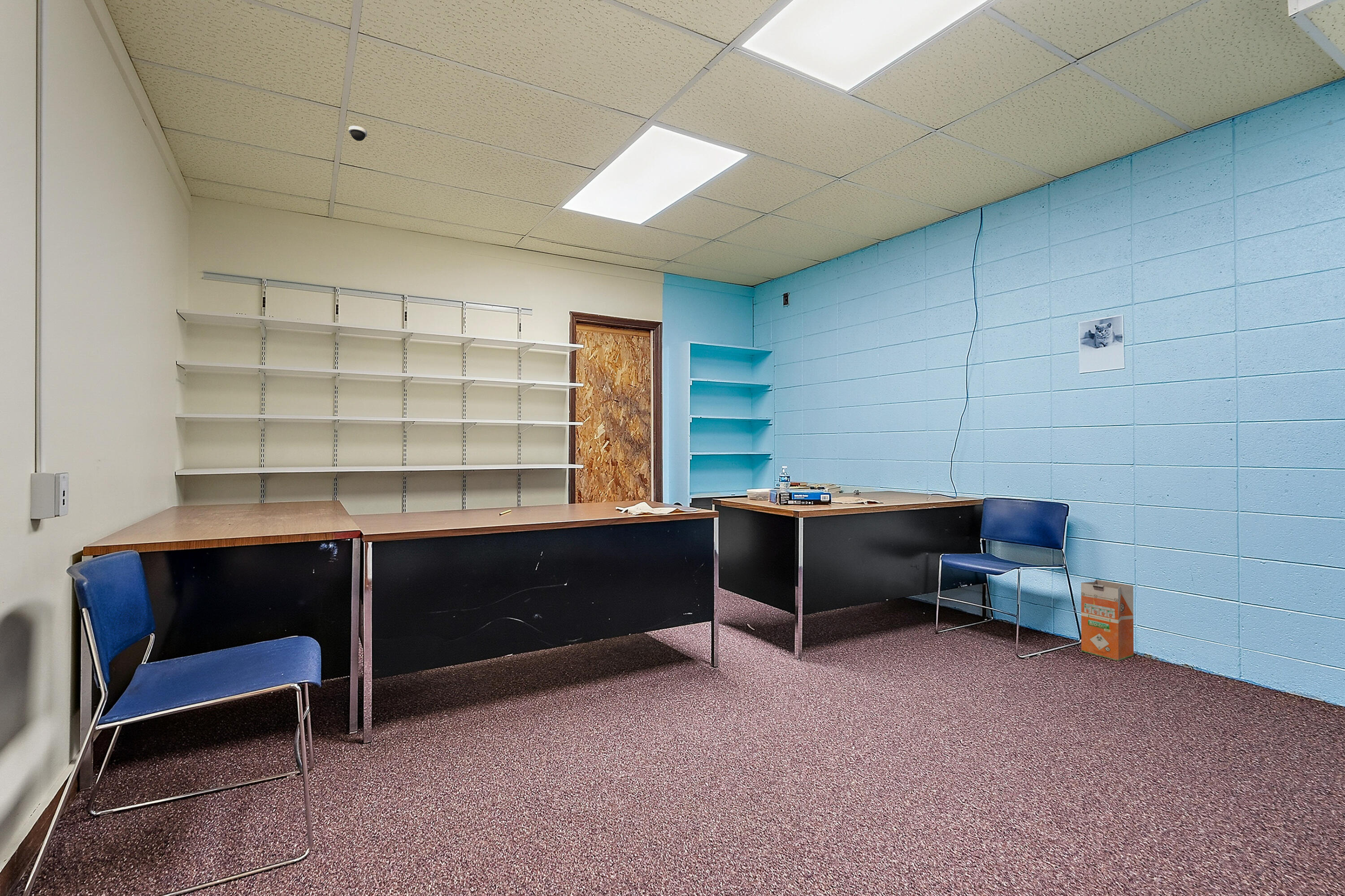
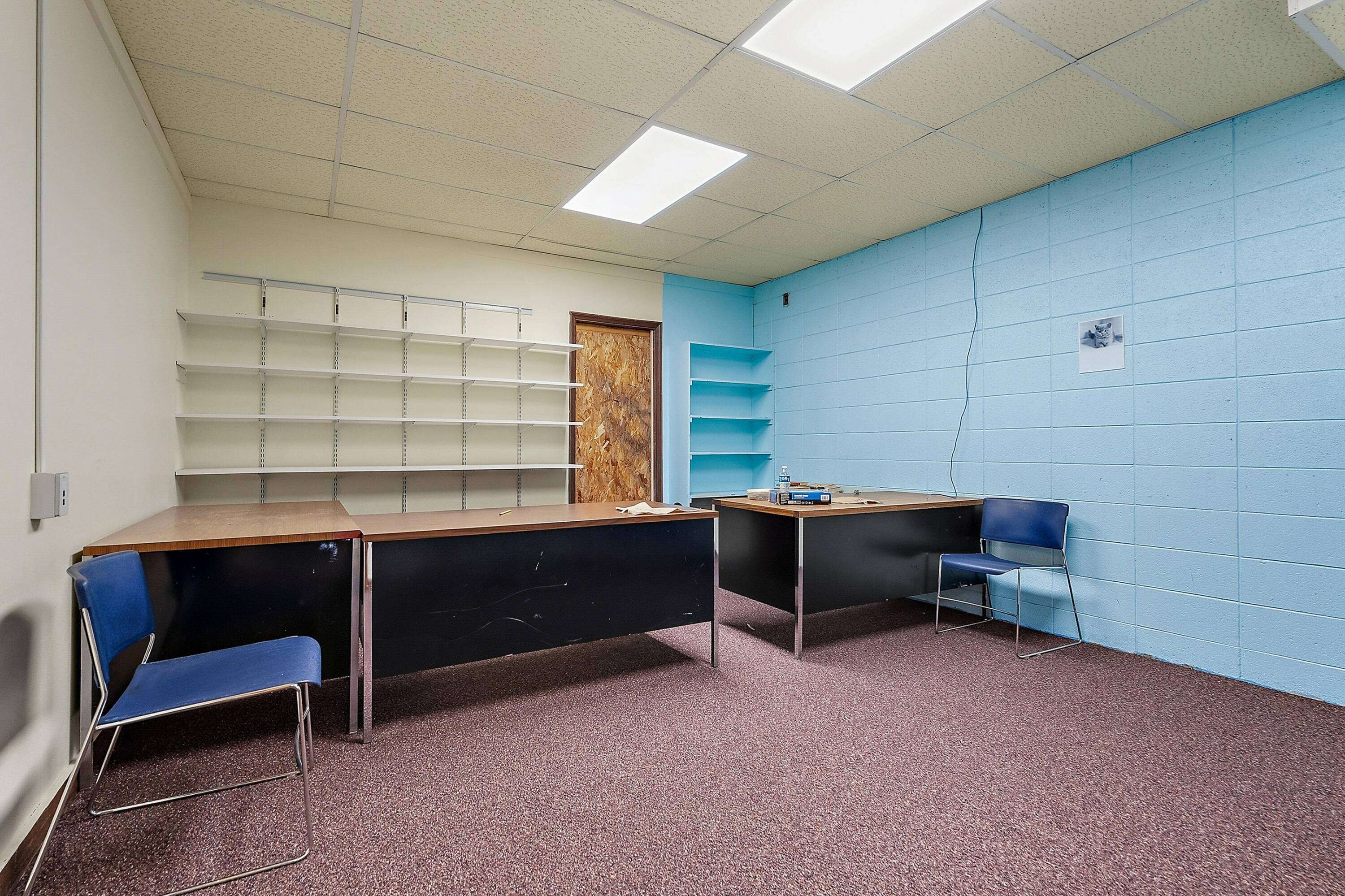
- dome security camera (358, 135)
- waste bin (1106, 617)
